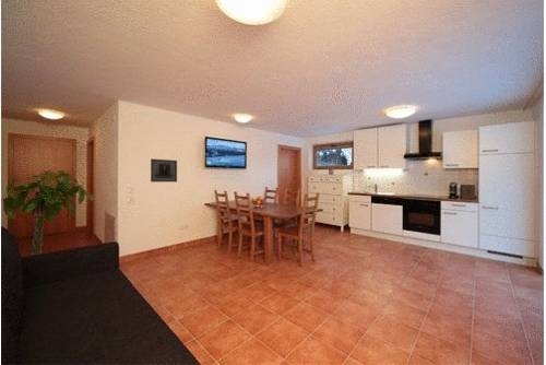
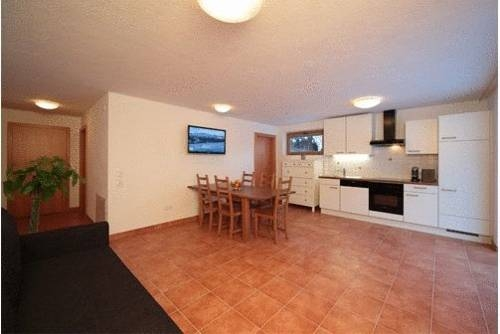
- wall art (164, 170)
